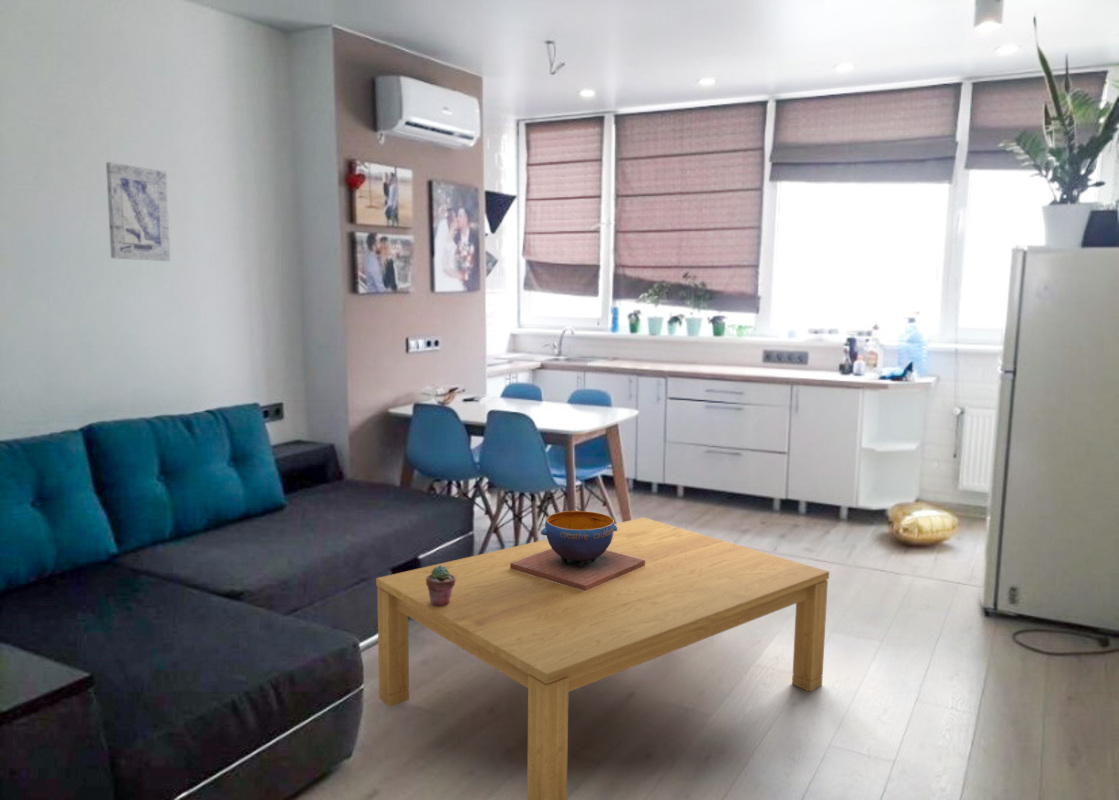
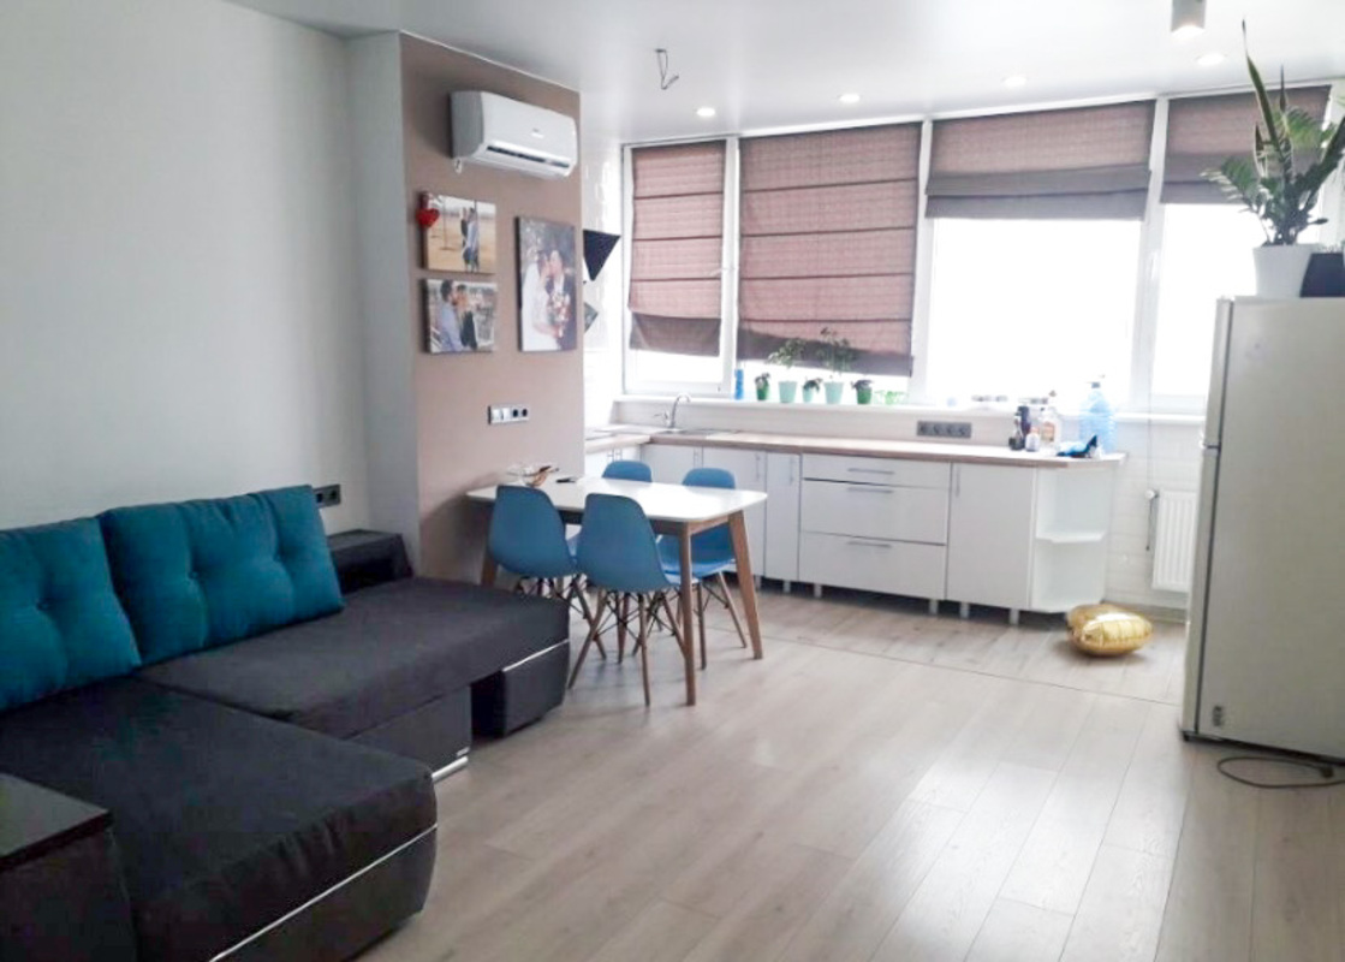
- coffee table (606, 634)
- potted succulent (440, 584)
- decorative bowl (578, 542)
- wall art (139, 213)
